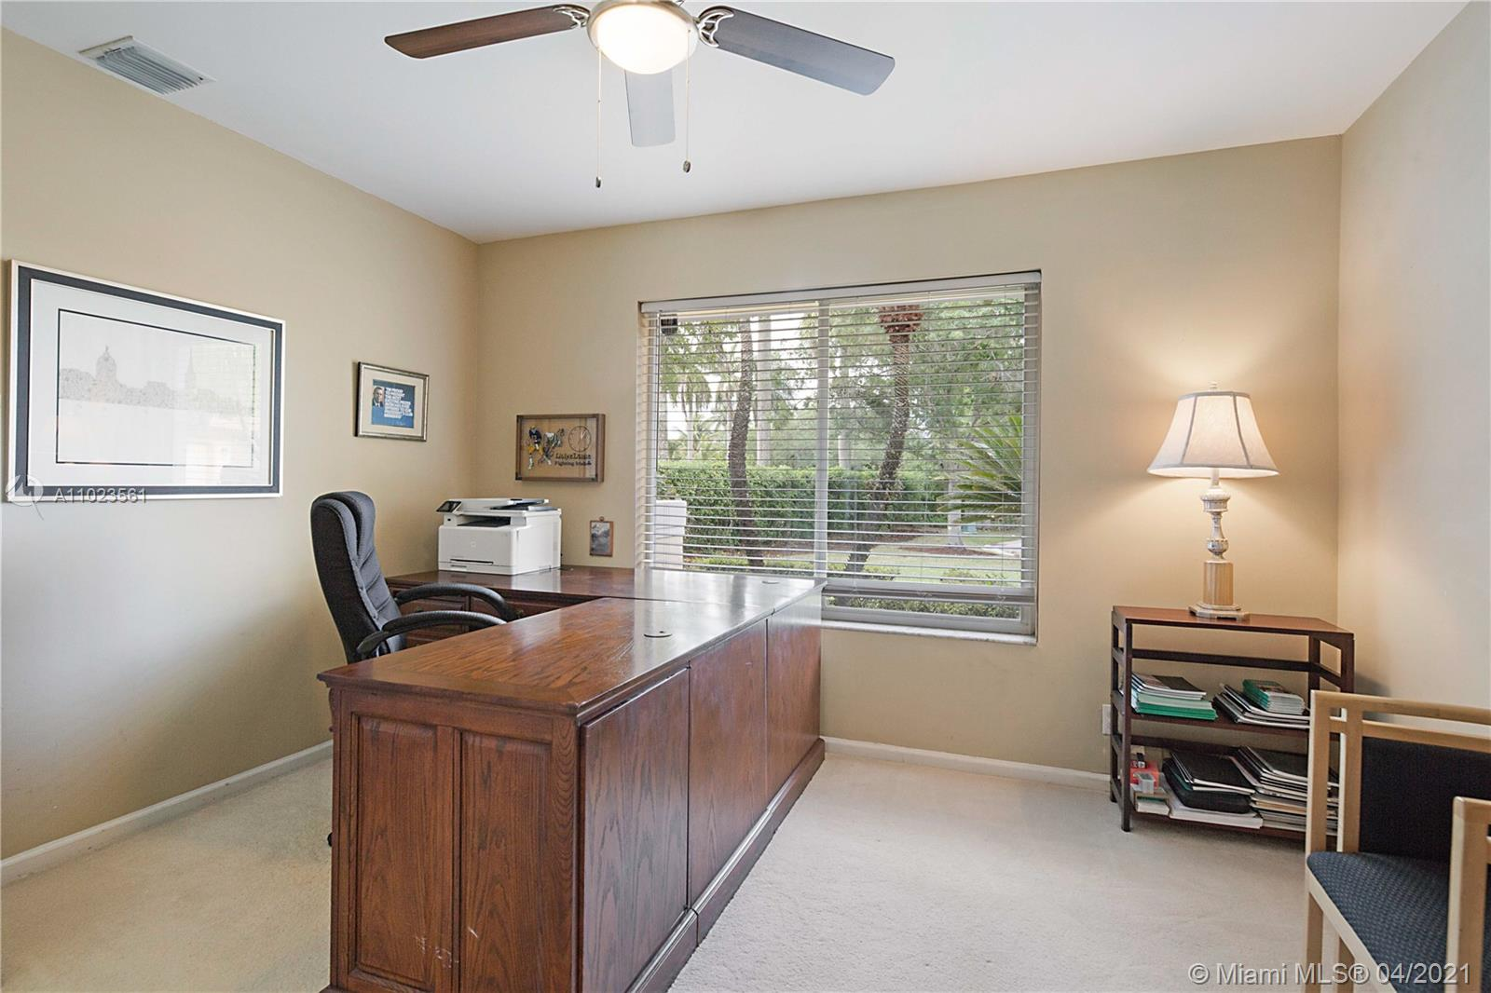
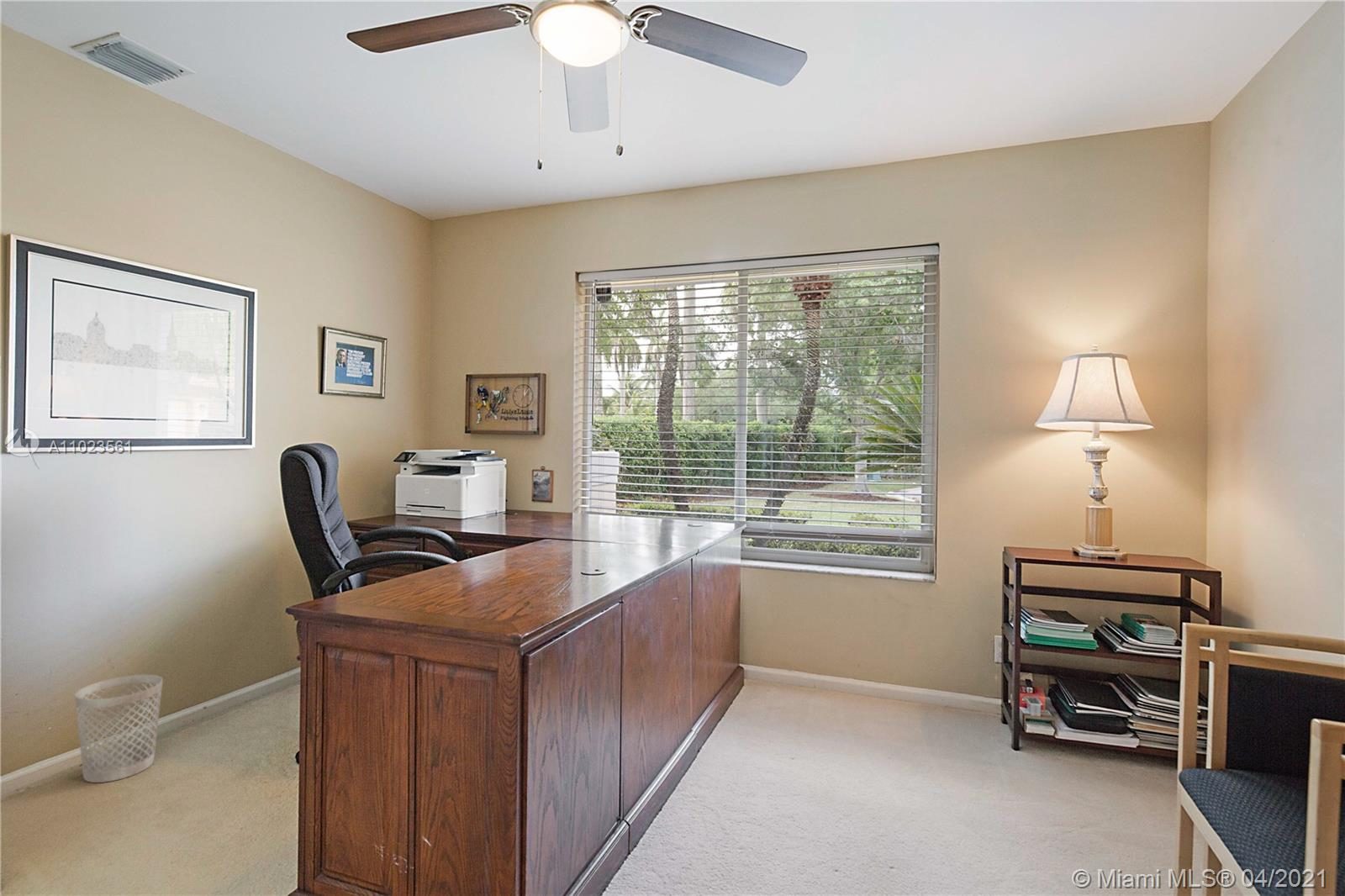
+ wastebasket (119, 728)
